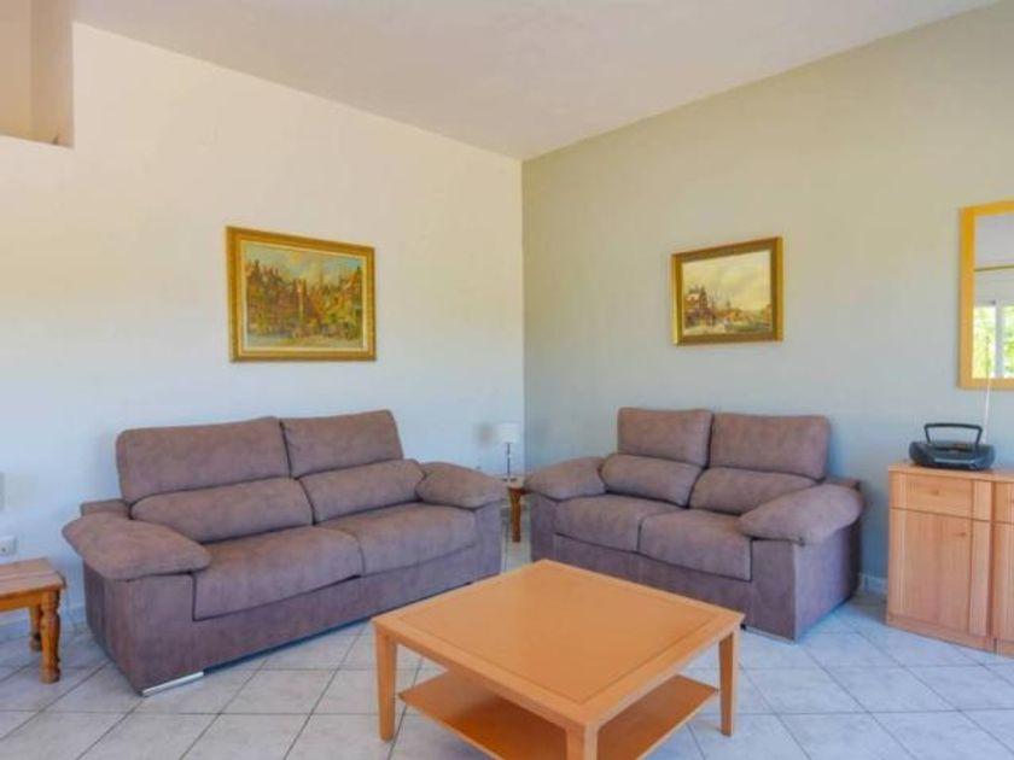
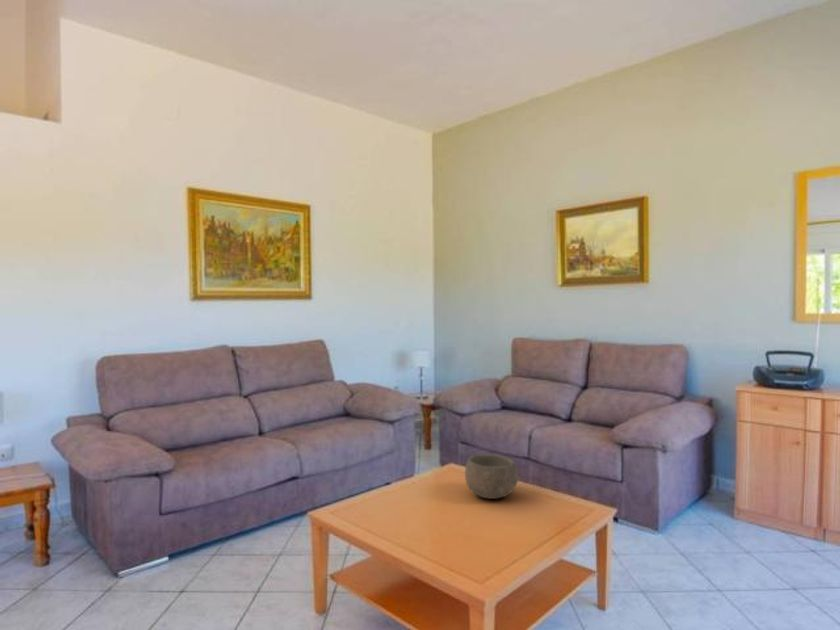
+ bowl (491, 477)
